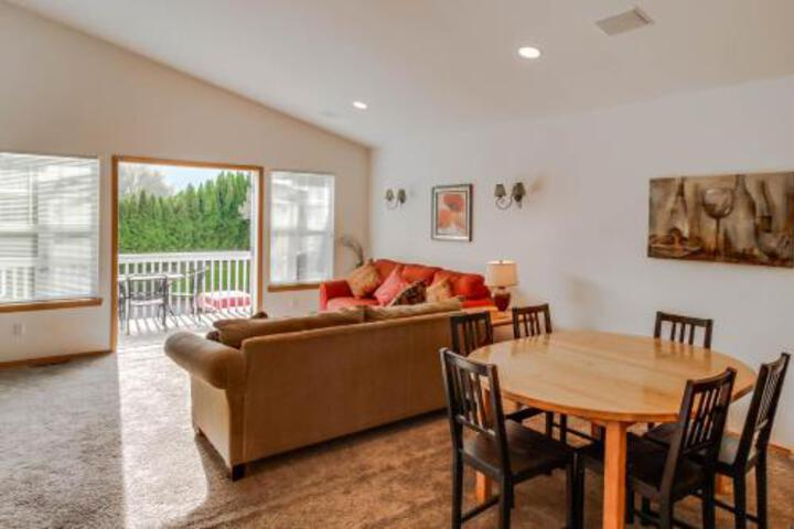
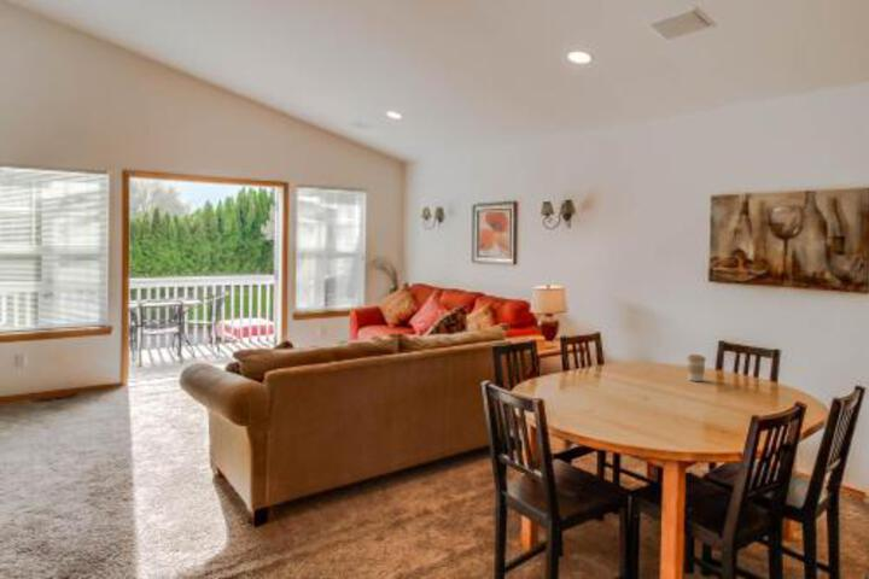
+ coffee cup (695, 367)
